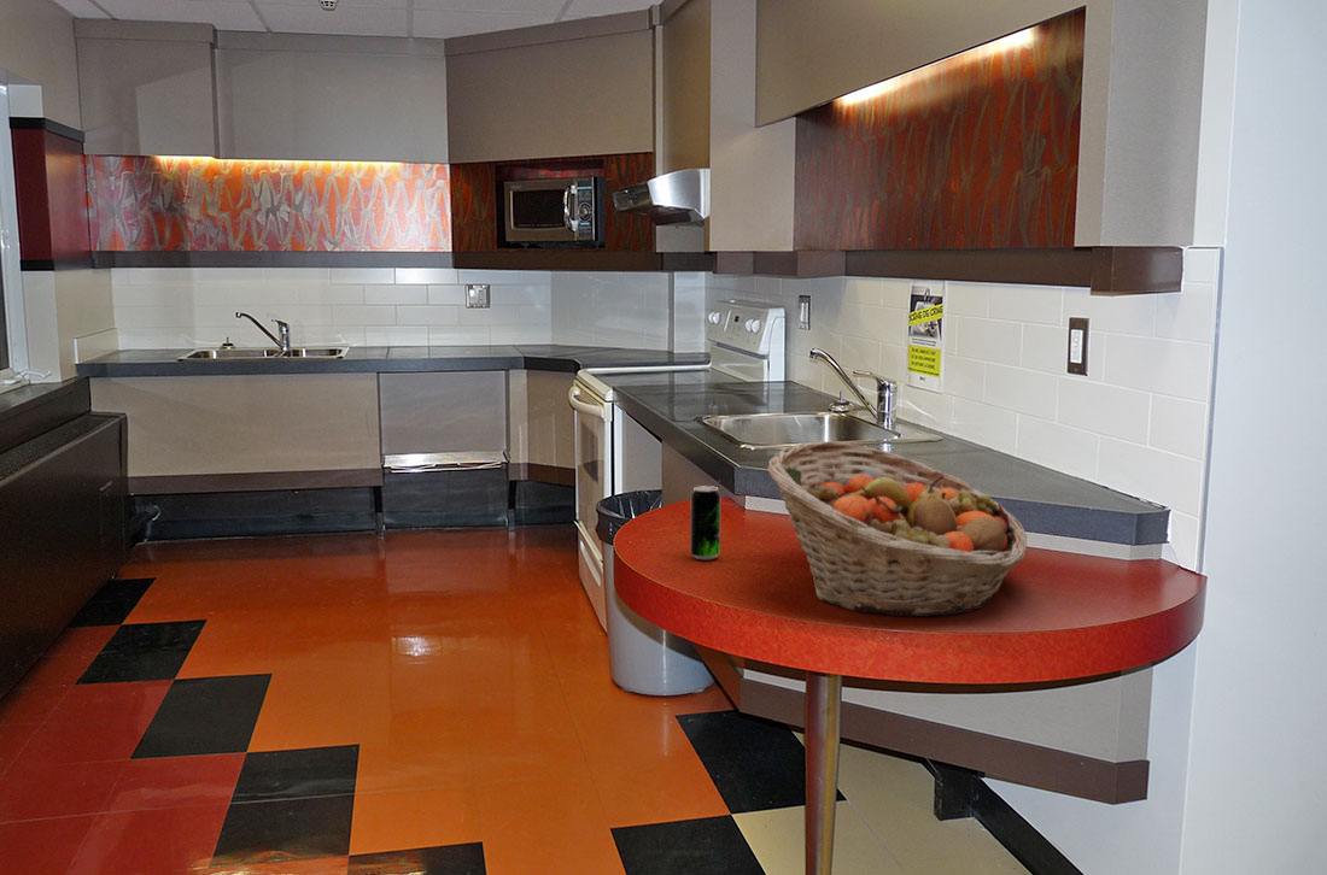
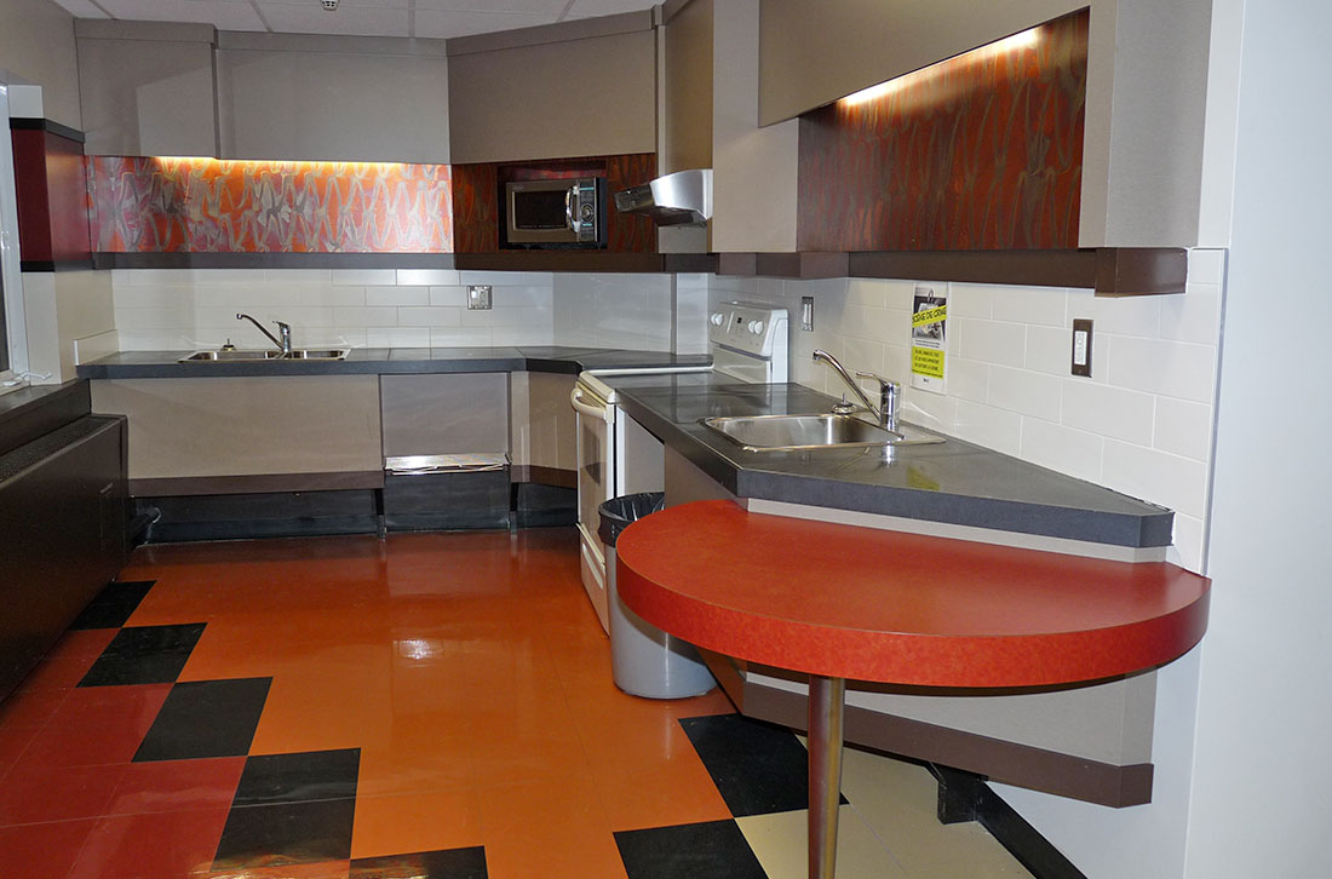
- fruit basket (896, 521)
- beverage can (705, 522)
